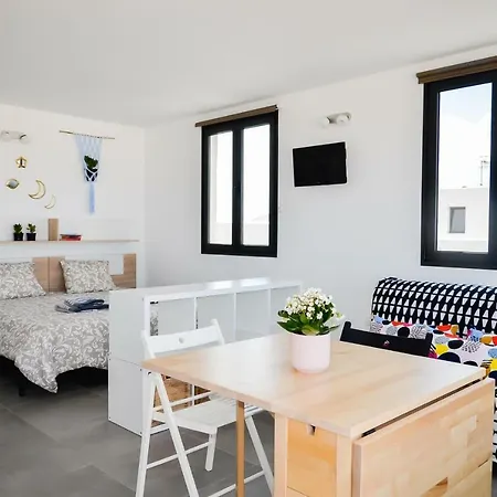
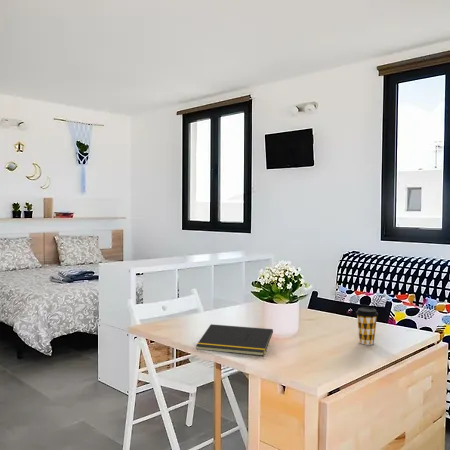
+ notepad (235, 339)
+ coffee cup (366, 326)
